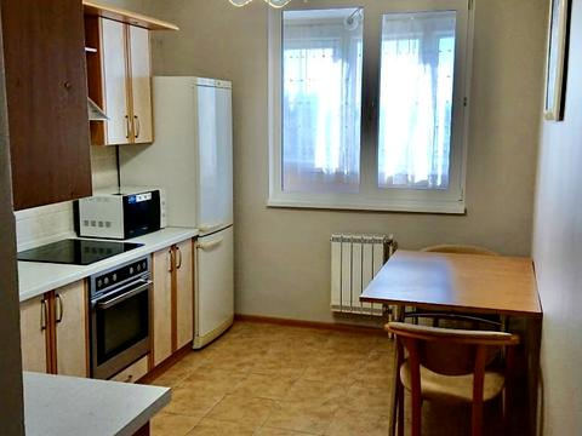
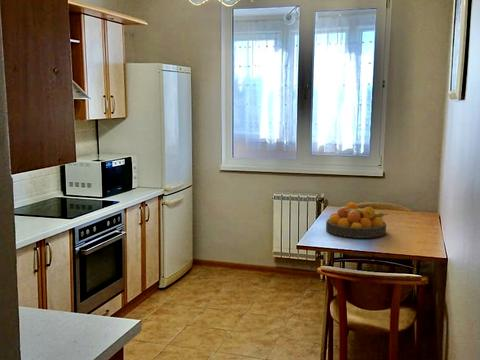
+ fruit bowl (355, 218)
